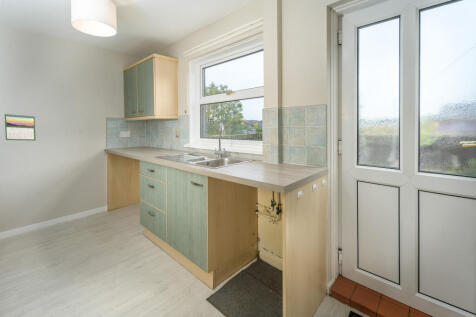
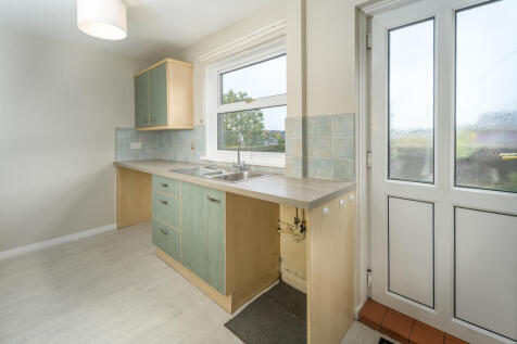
- calendar (20, 127)
